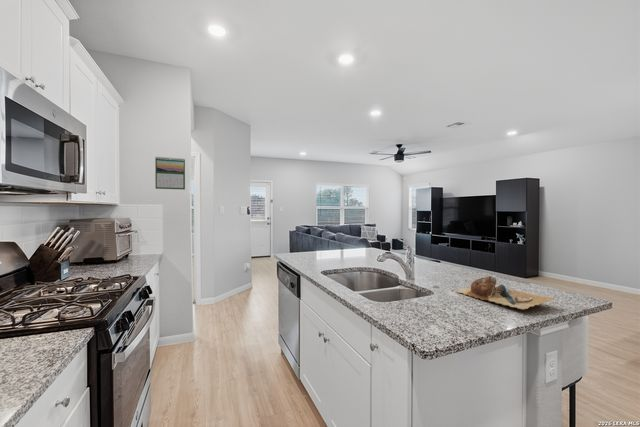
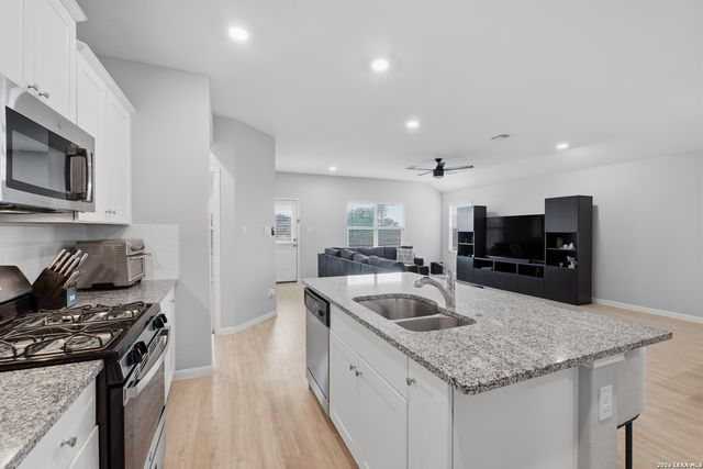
- calendar (170, 173)
- chopping board (501, 288)
